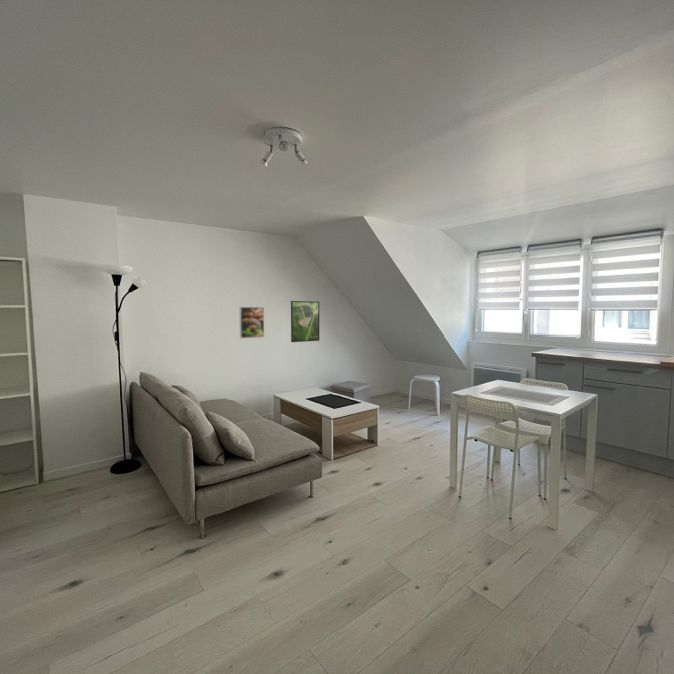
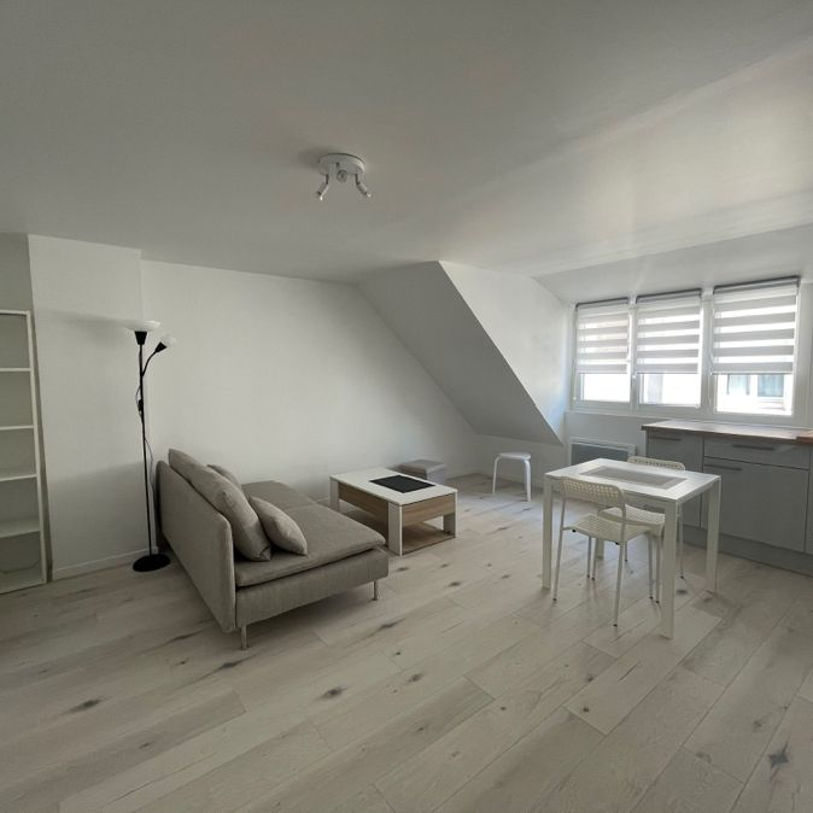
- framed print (305, 321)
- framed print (252, 322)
